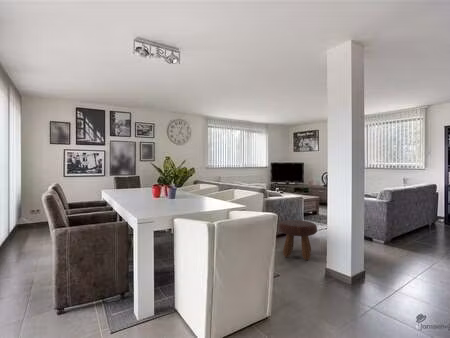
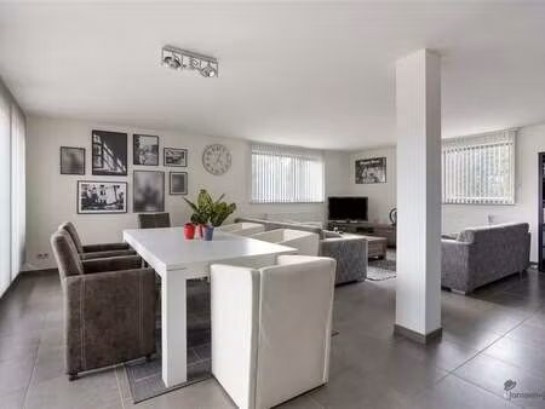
- footstool (297, 235)
